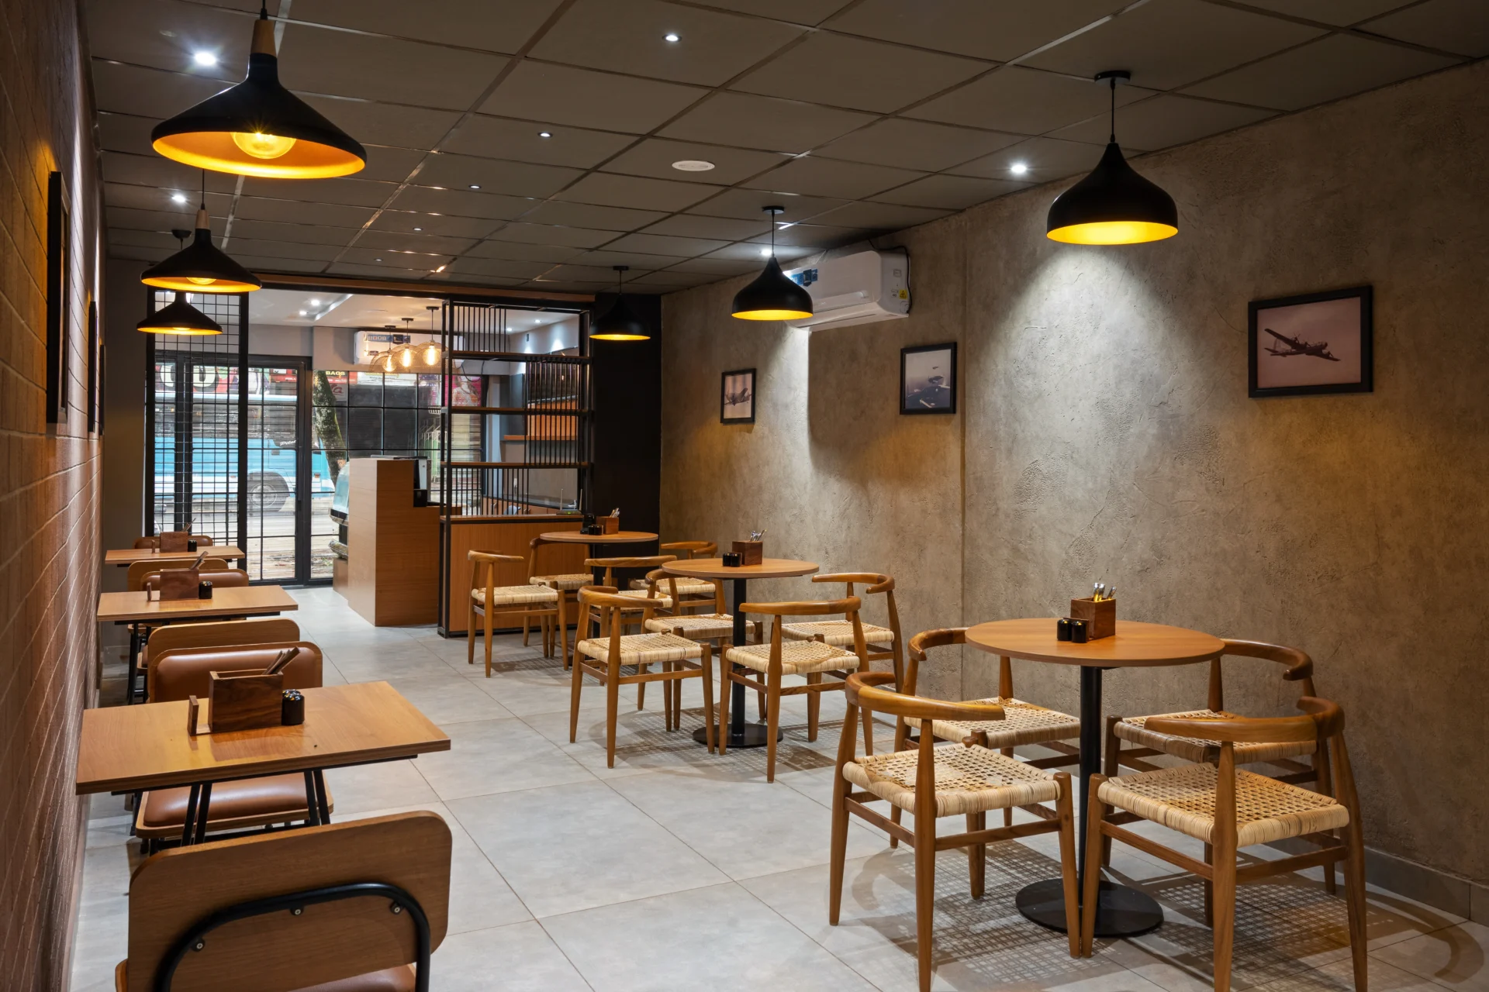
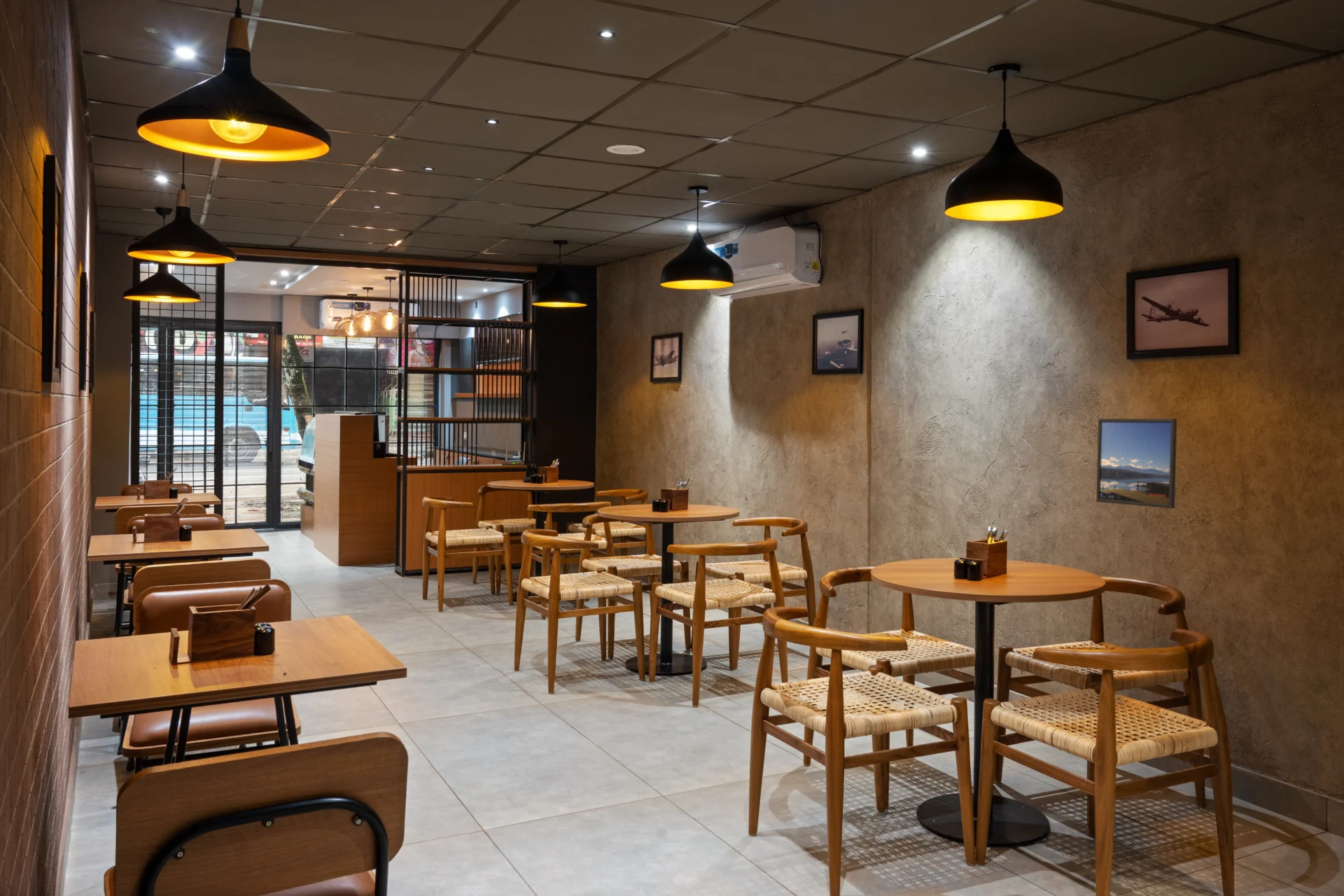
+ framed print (1135, 461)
